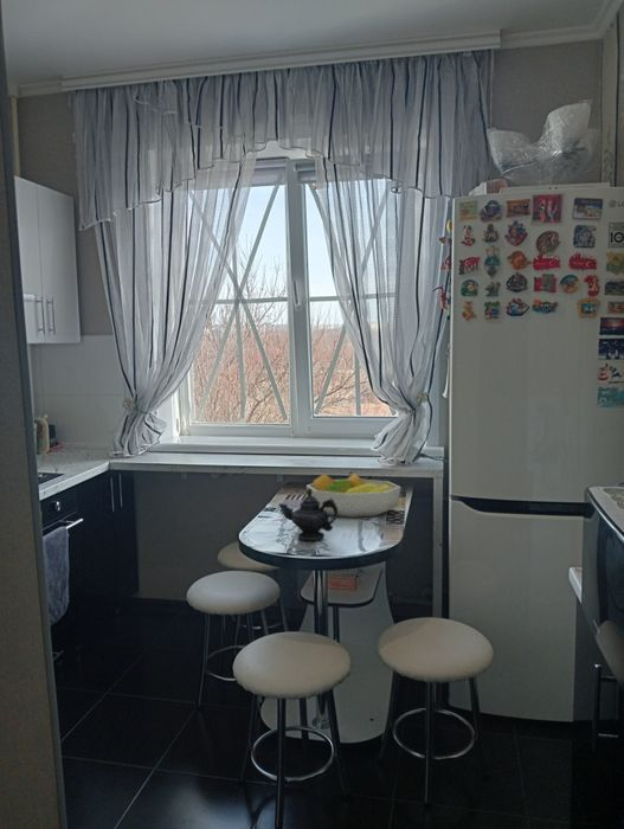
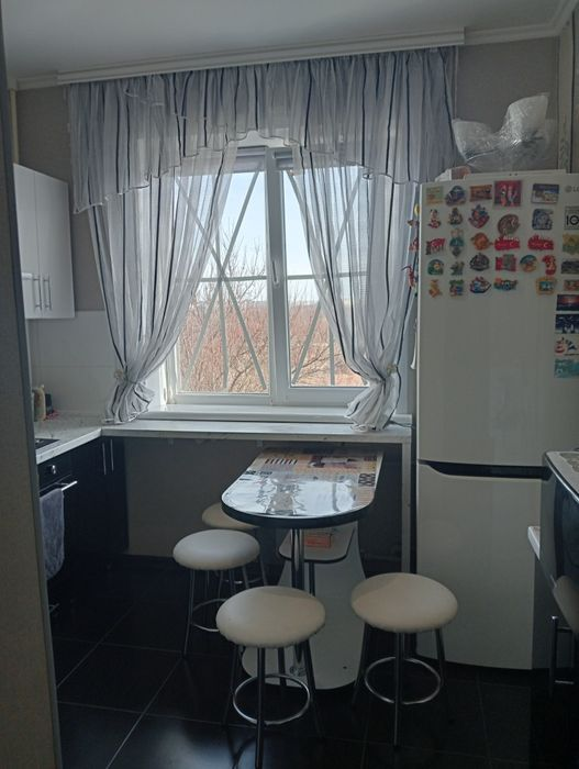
- teapot (308, 513)
- fruit bowl (353, 493)
